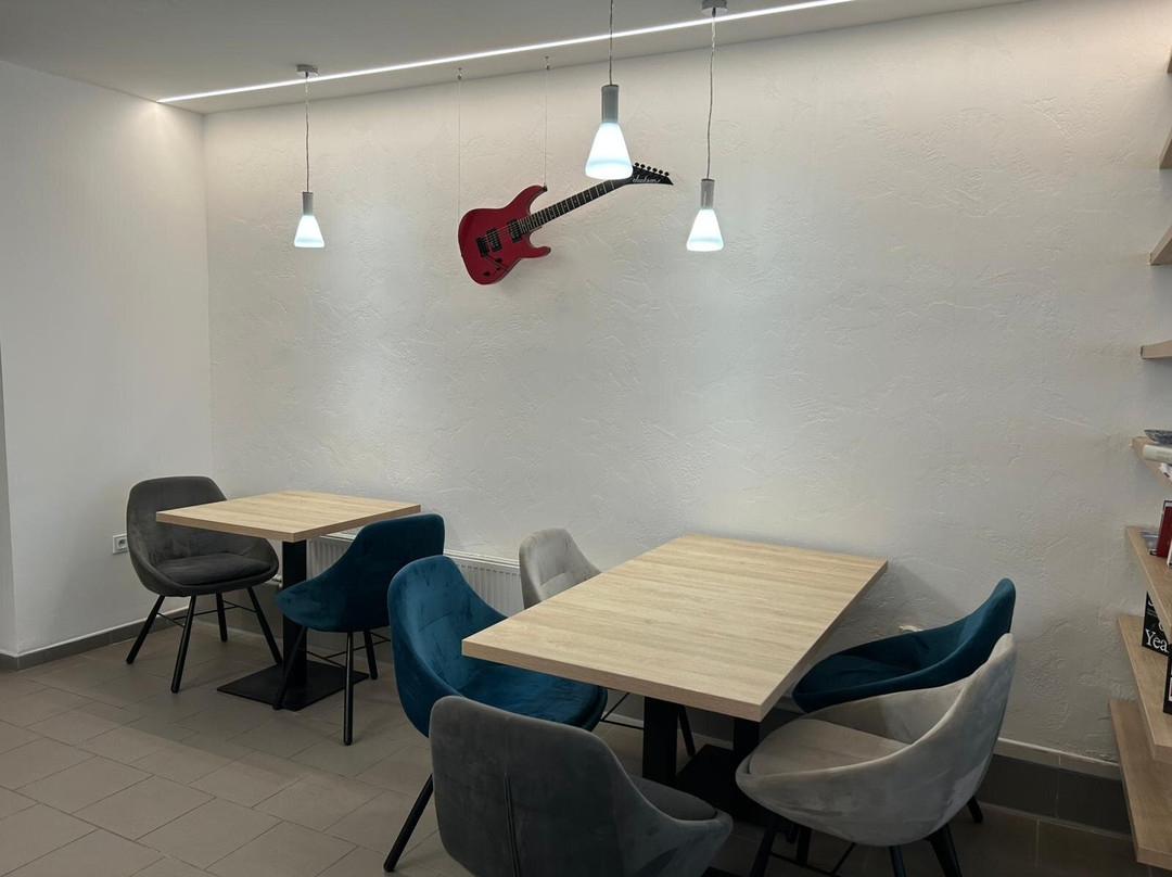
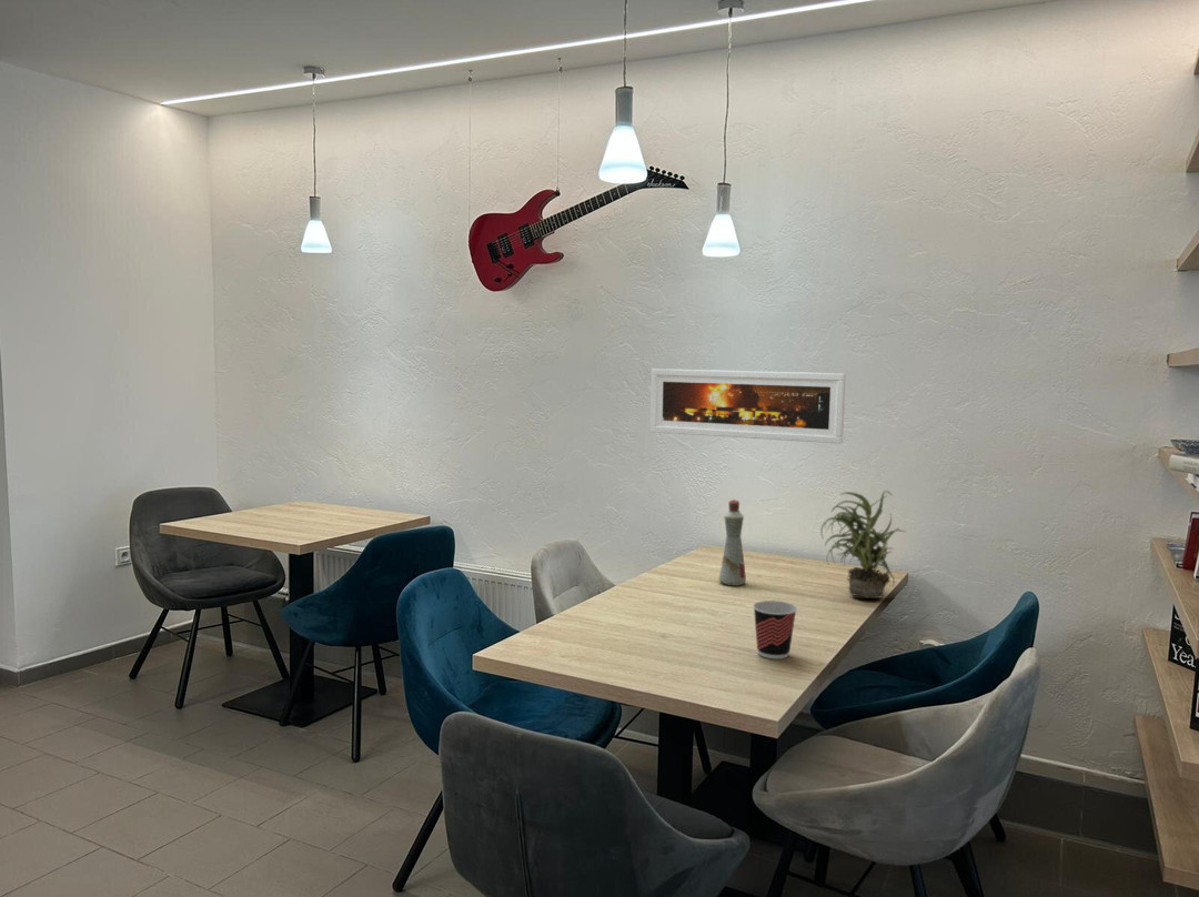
+ cup (774, 629)
+ potted plant (859, 541)
+ bottle (733, 541)
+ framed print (743, 404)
